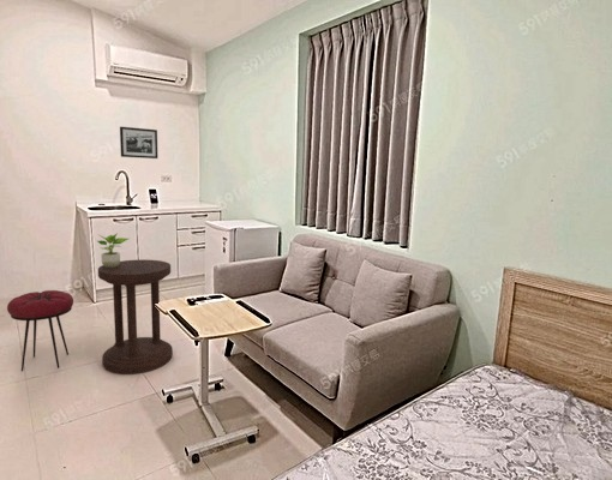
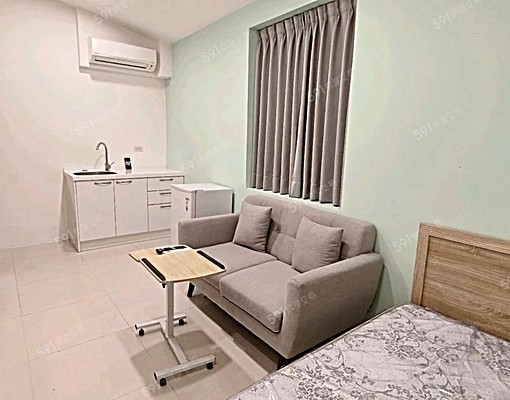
- stool (49, 325)
- potted plant (113, 247)
- picture frame (139, 143)
- side table (136, 314)
